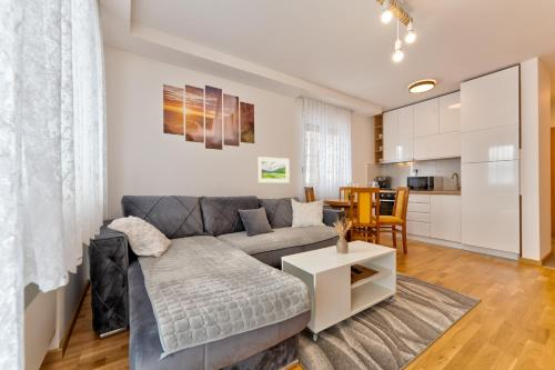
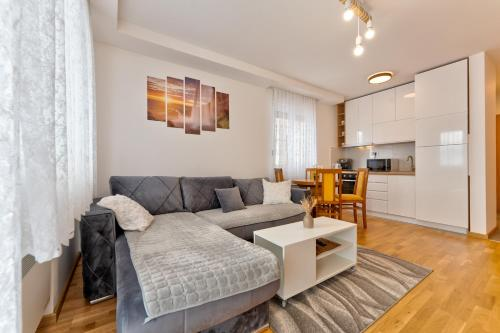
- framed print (273, 170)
